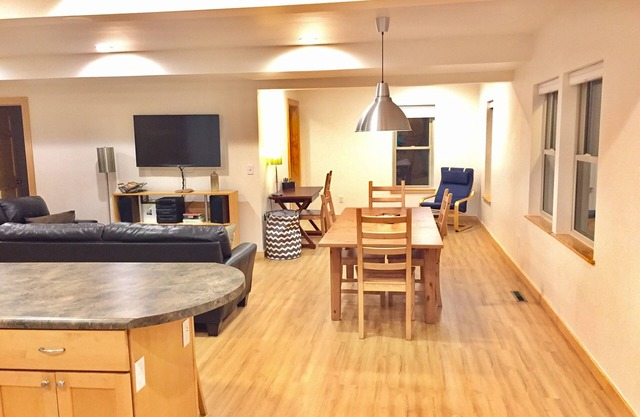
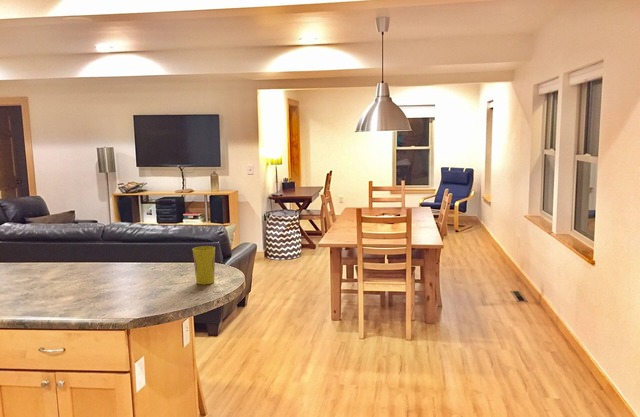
+ cup (204, 265)
